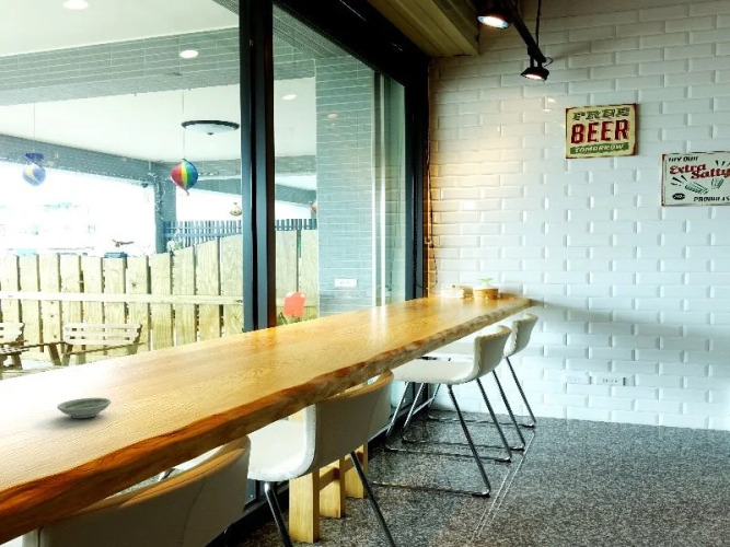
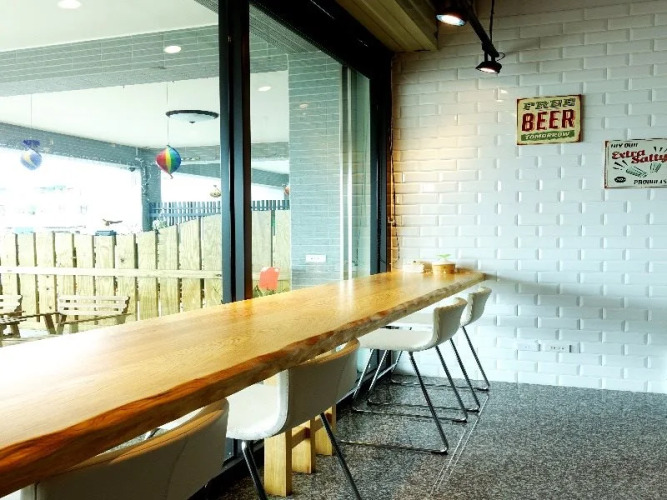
- saucer (84, 408)
